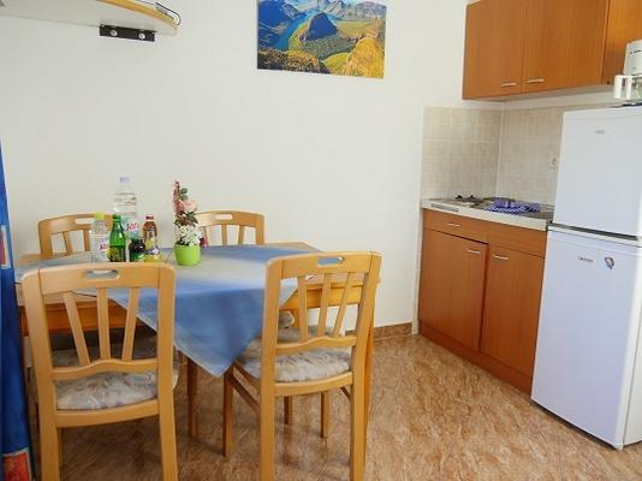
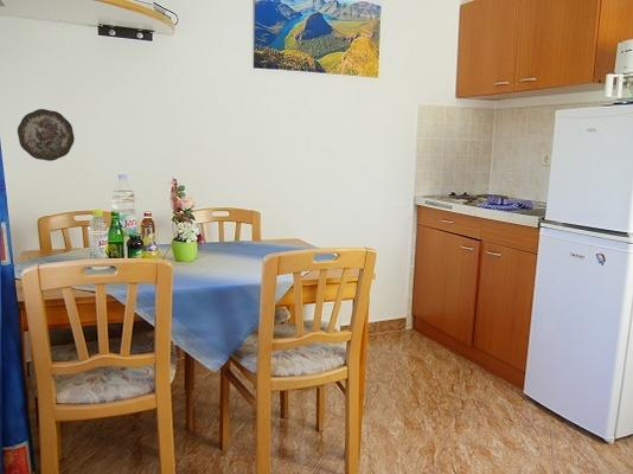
+ decorative plate (46, 135)
